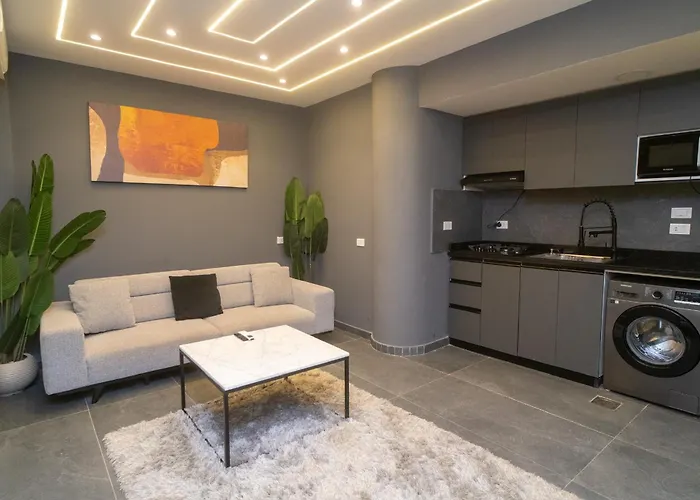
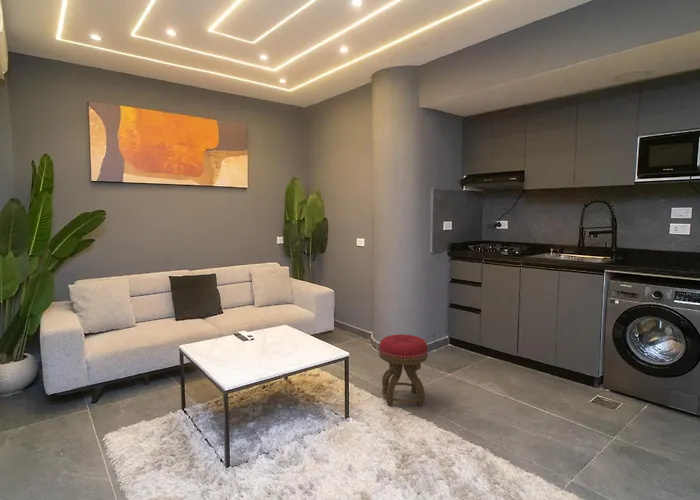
+ stool (402, 368)
